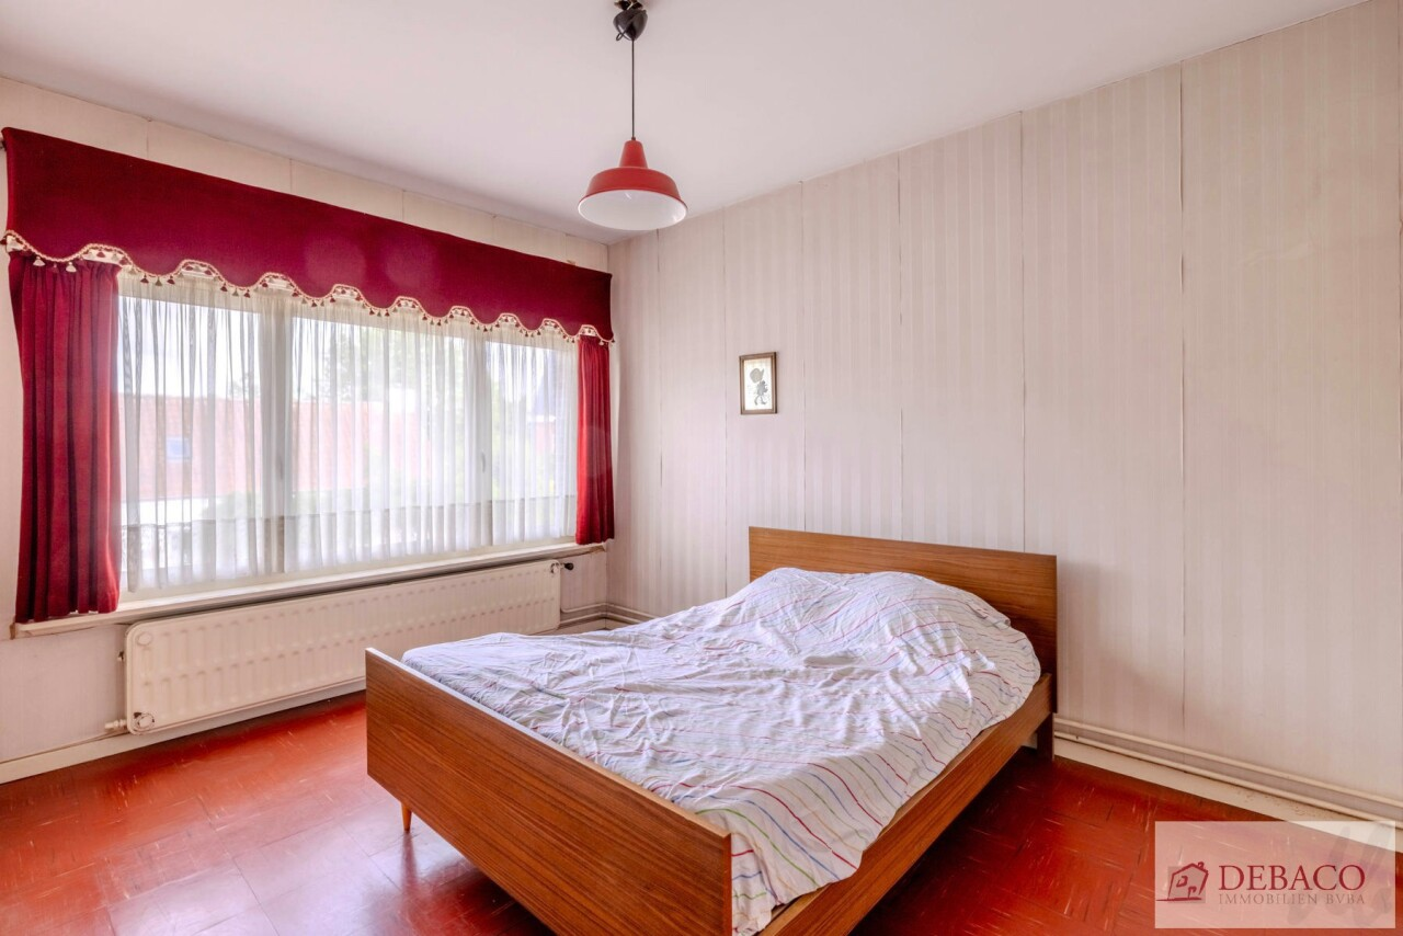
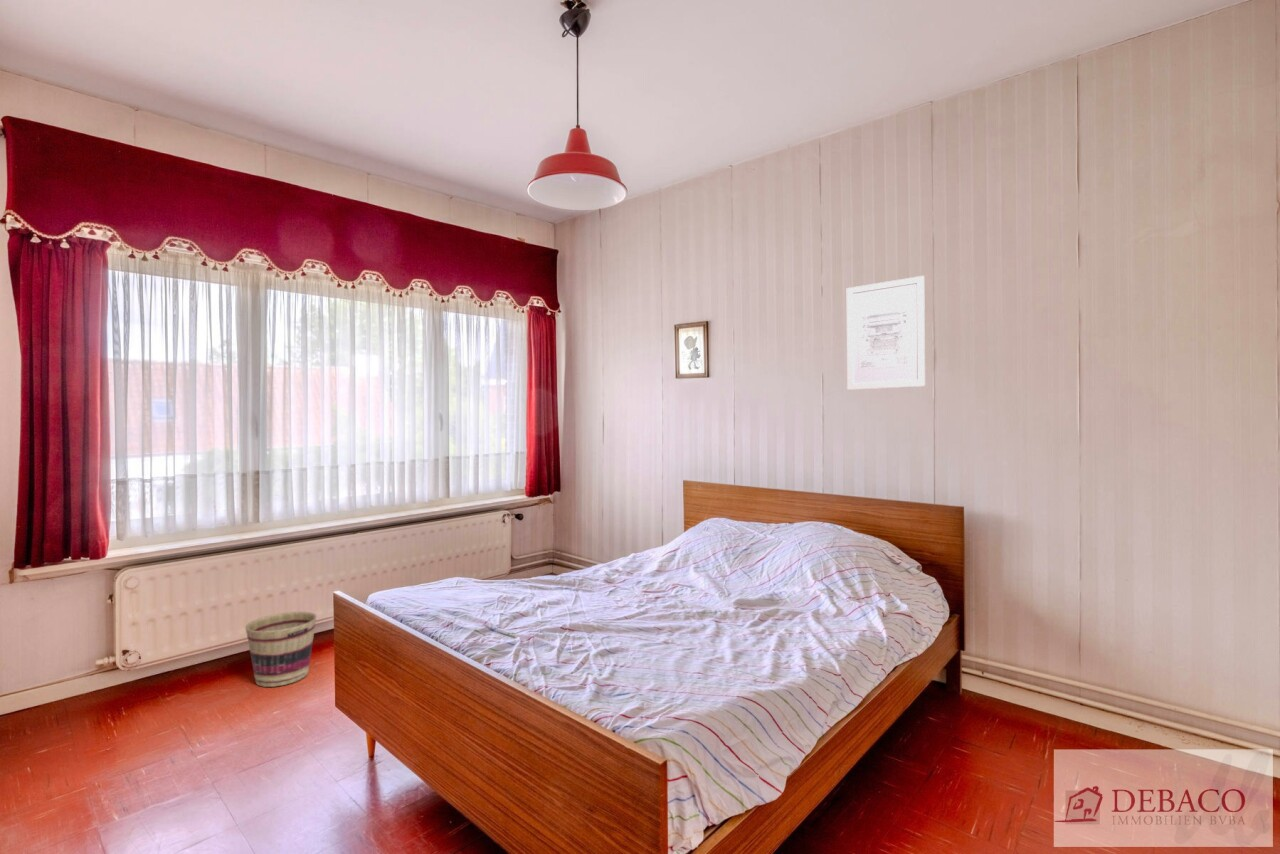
+ wall art (884, 335)
+ basket (282, 649)
